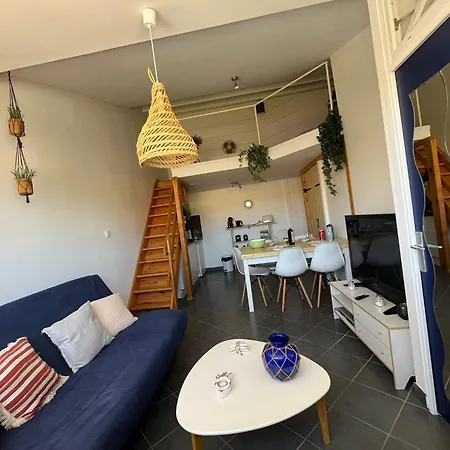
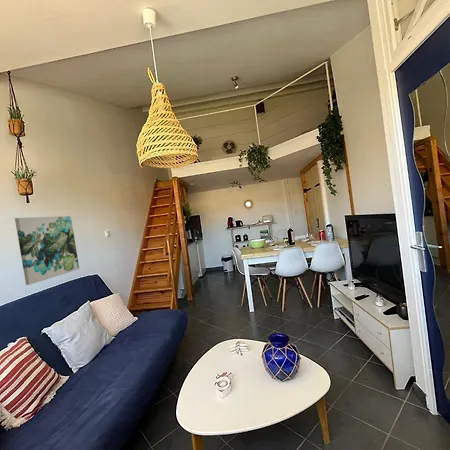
+ wall art (50, 246)
